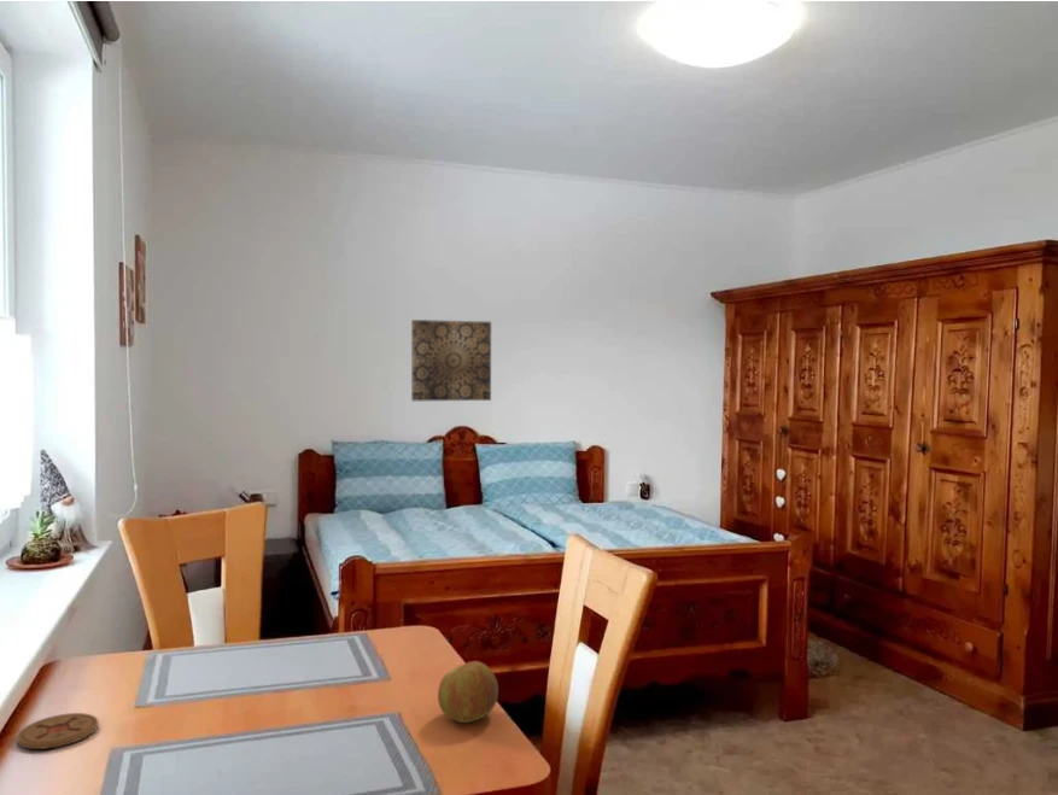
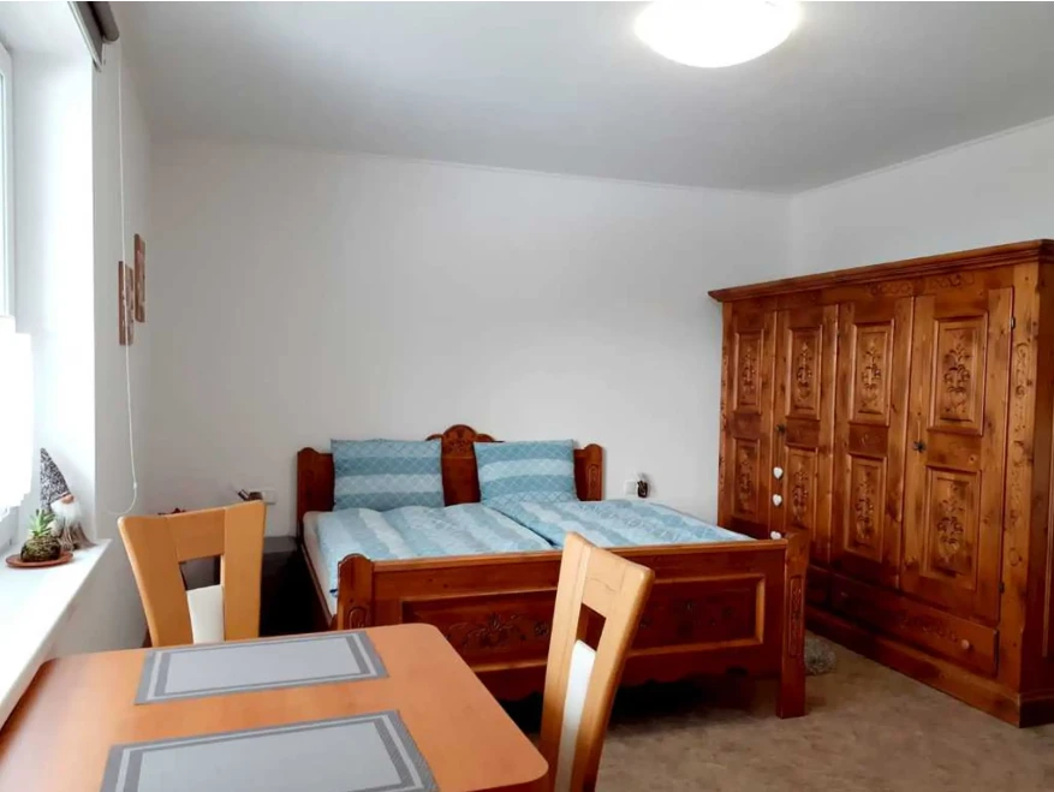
- coaster (58, 730)
- apple (468, 689)
- wall art (451, 361)
